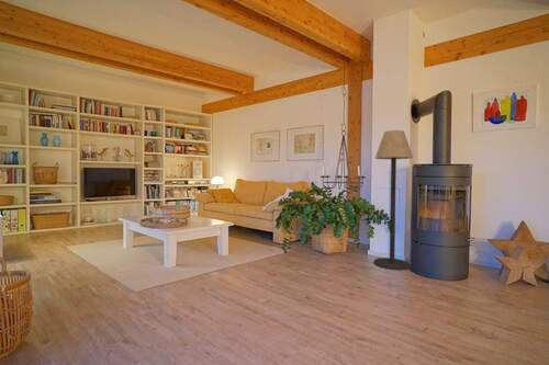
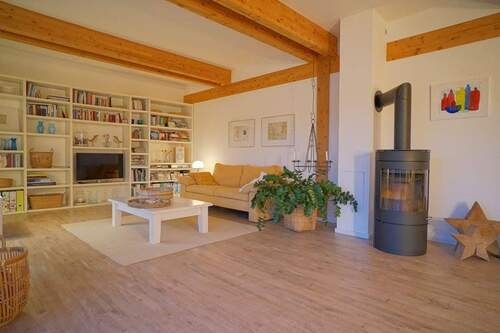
- floor lamp (392, 198)
